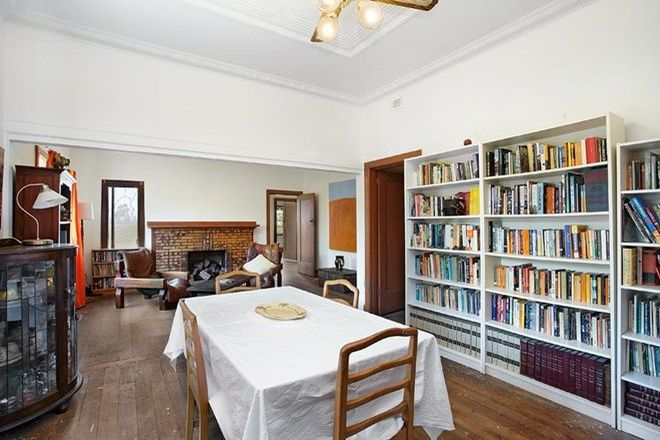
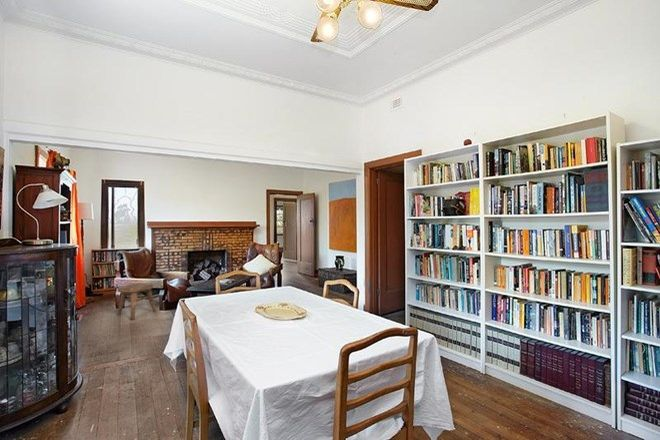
+ stool (135, 300)
